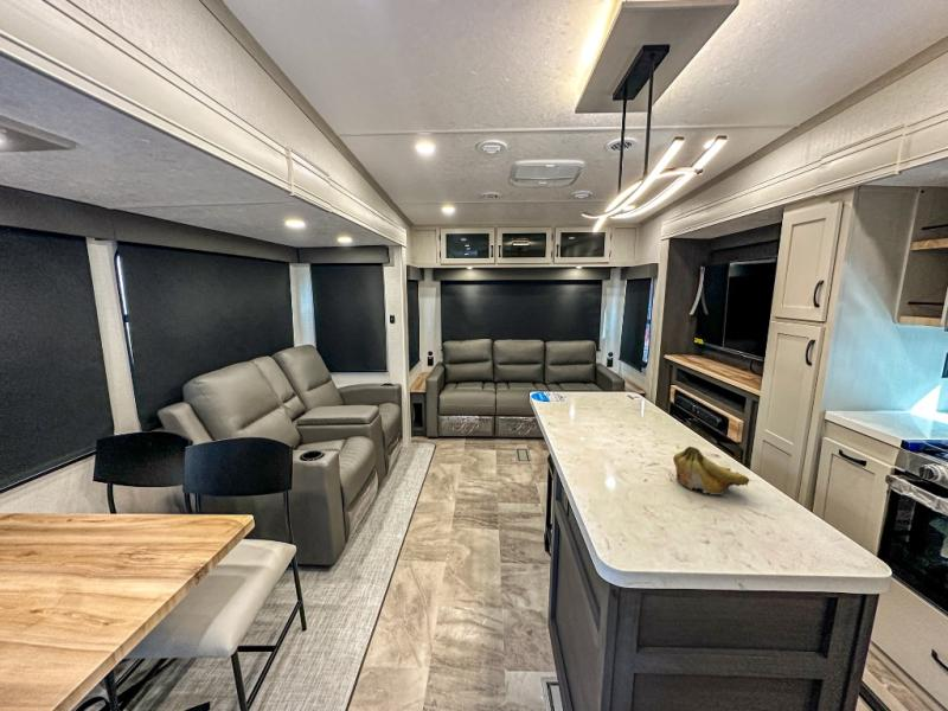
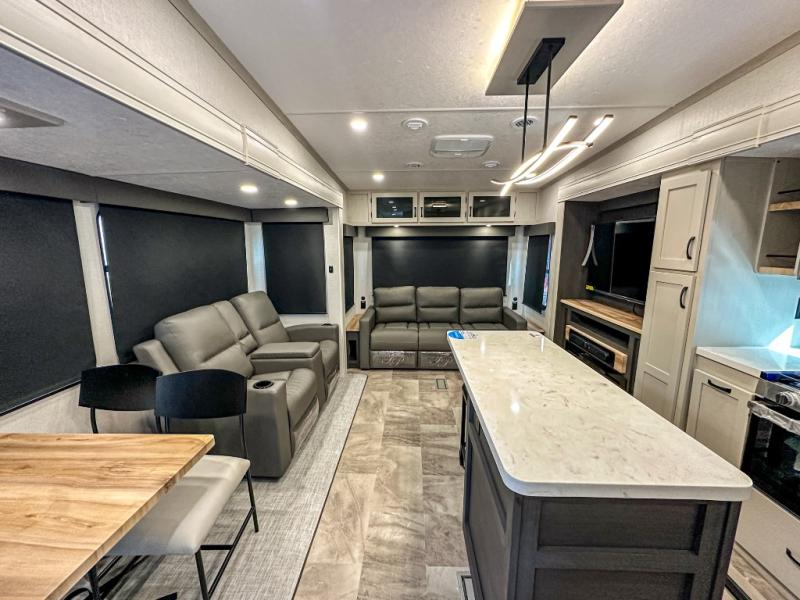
- fruit (710, 467)
